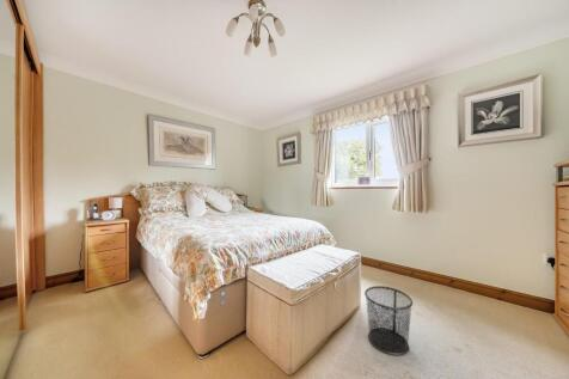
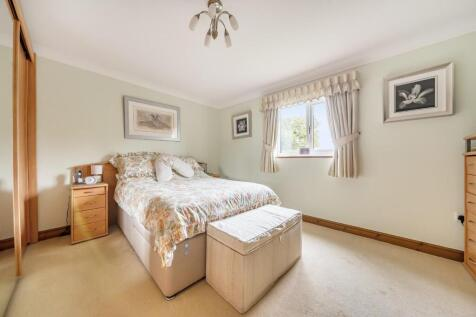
- waste bin (386, 318)
